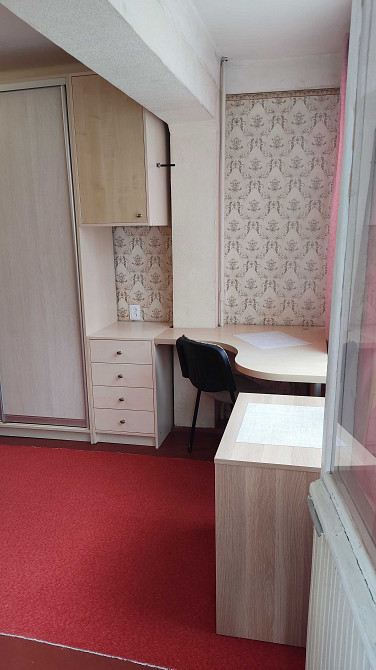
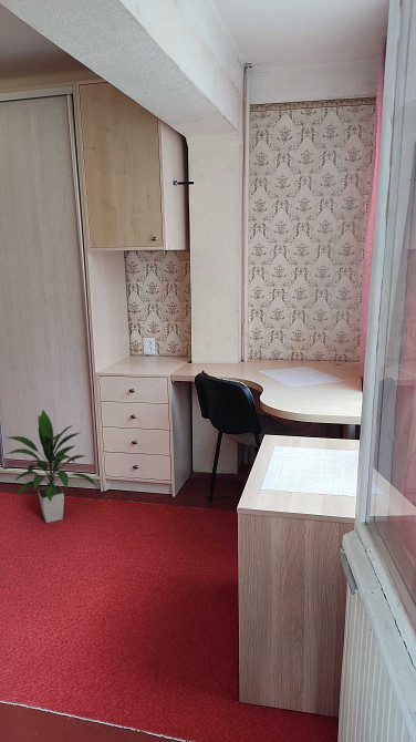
+ indoor plant (53, 467)
